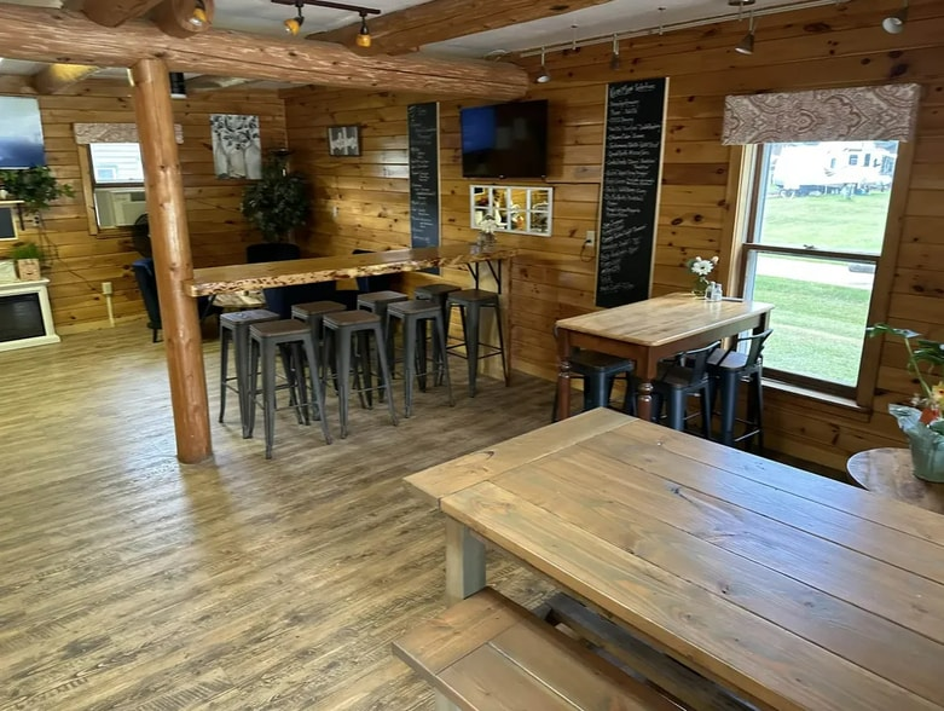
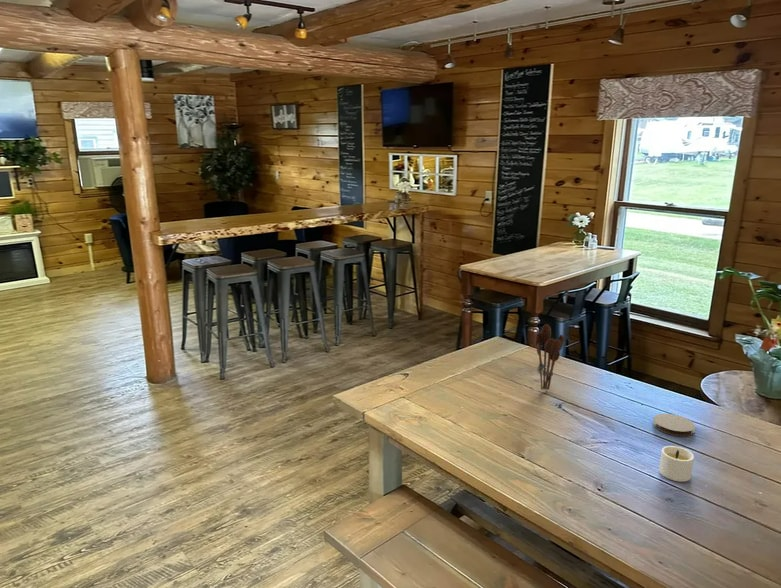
+ utensil holder (548, 359)
+ coaster (673, 424)
+ candle (684, 465)
